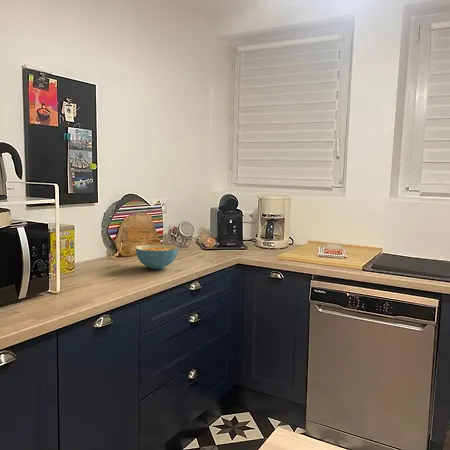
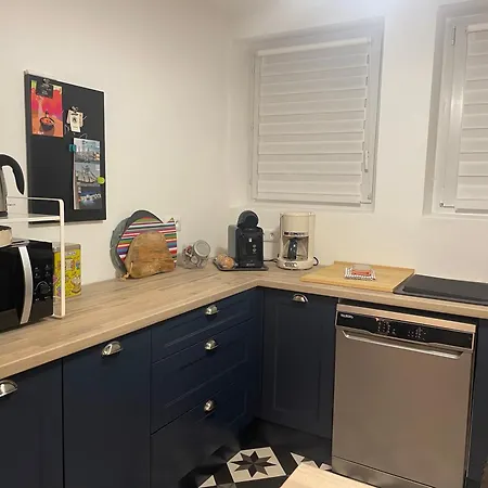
- cereal bowl (156, 257)
